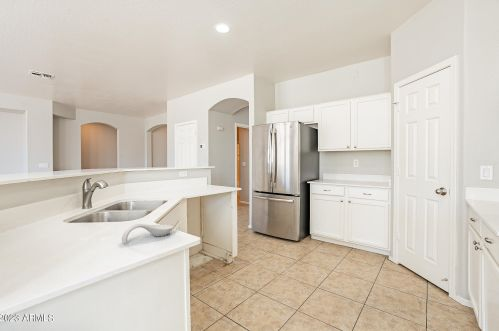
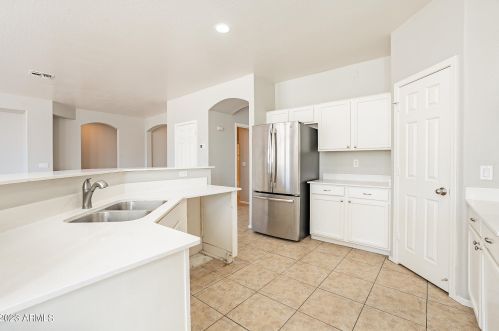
- spoon rest (149, 229)
